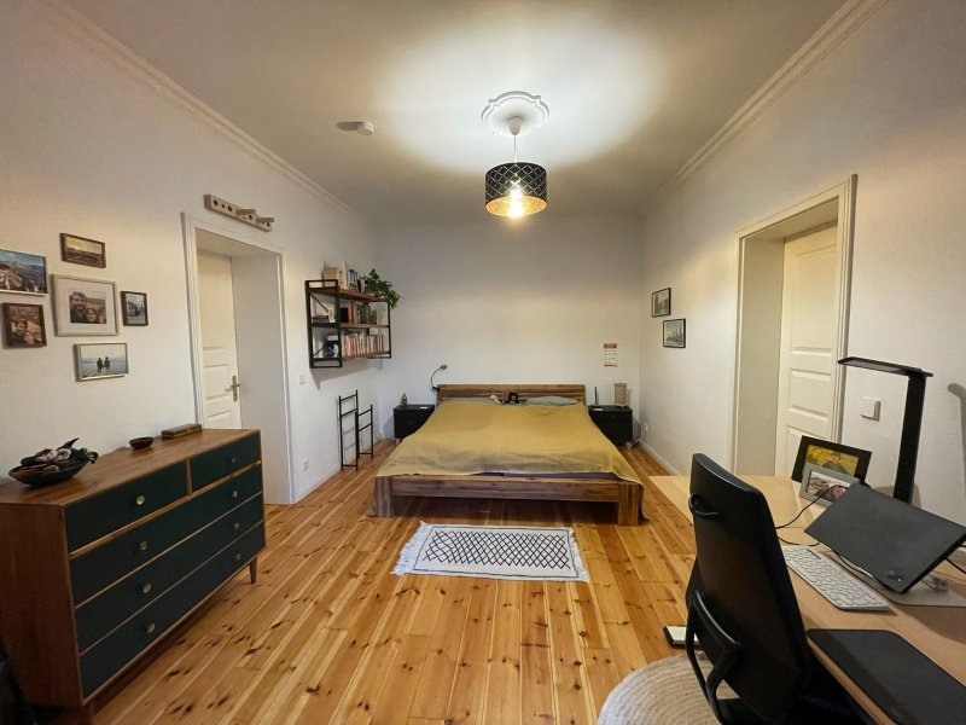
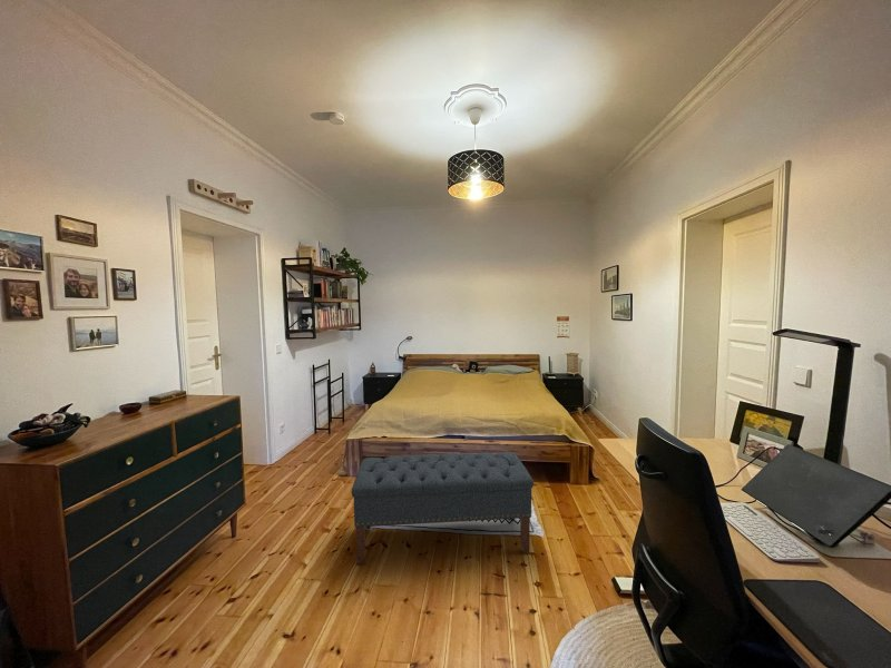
+ bench (442, 501)
